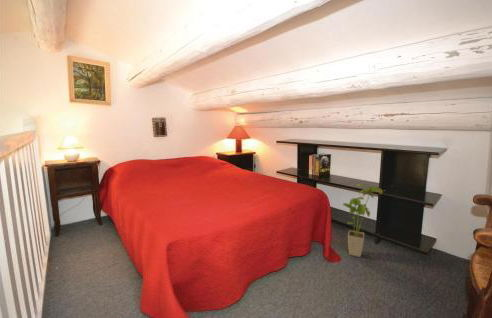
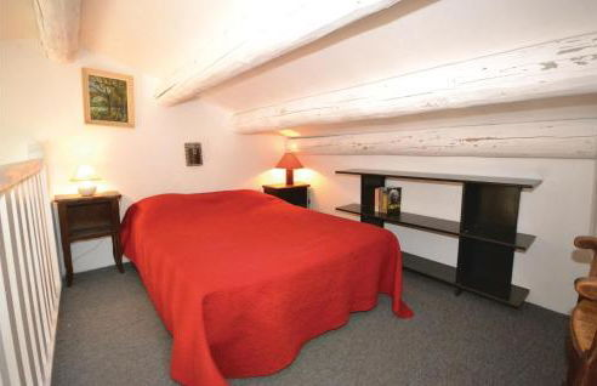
- house plant (362, 218)
